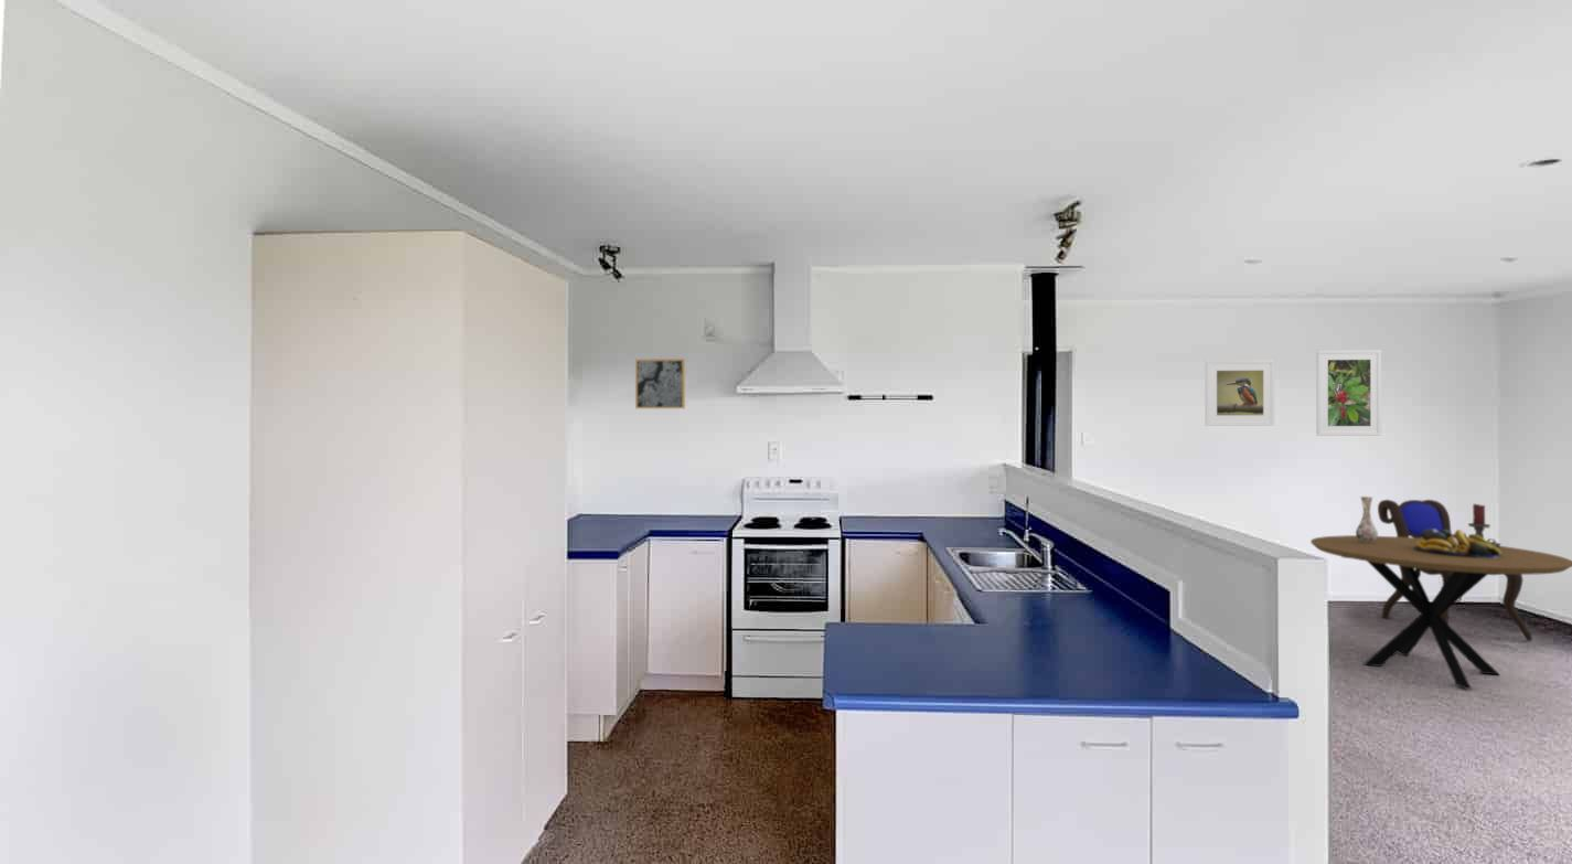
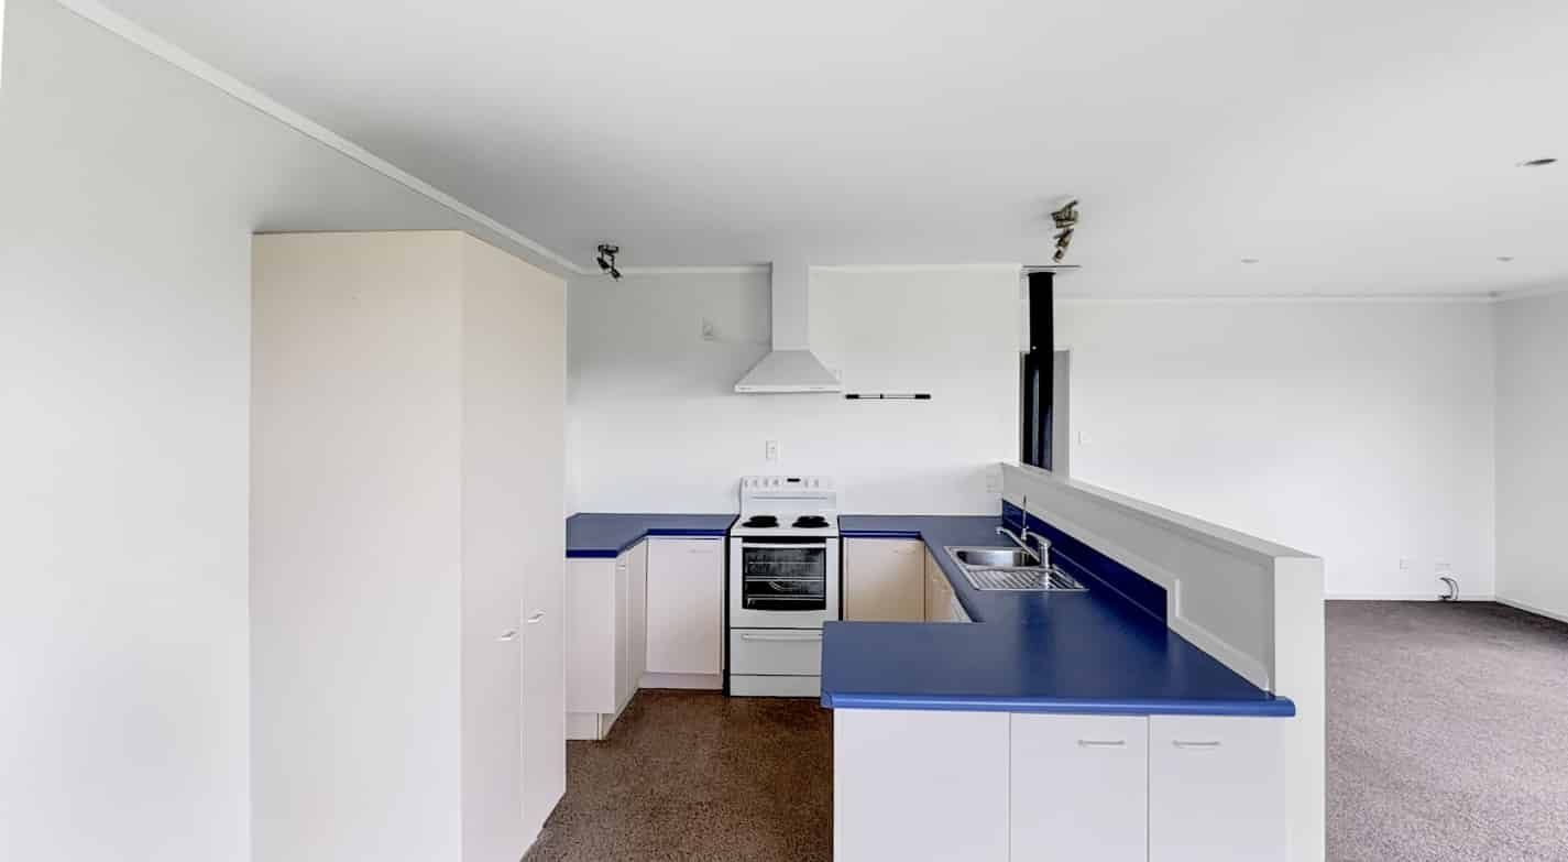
- vase (1366, 519)
- wall art (660, 383)
- fruit bowl (1455, 541)
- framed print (1239, 393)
- chair (1445, 570)
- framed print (1348, 393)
- candle holder (1482, 524)
- dining table (1430, 609)
